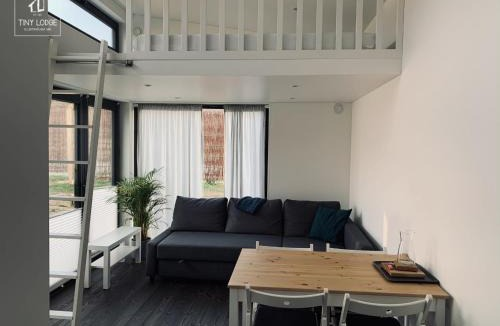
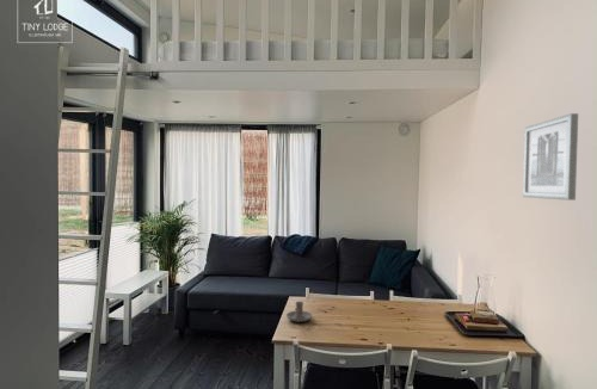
+ wall art (547, 160)
+ candle holder (298, 311)
